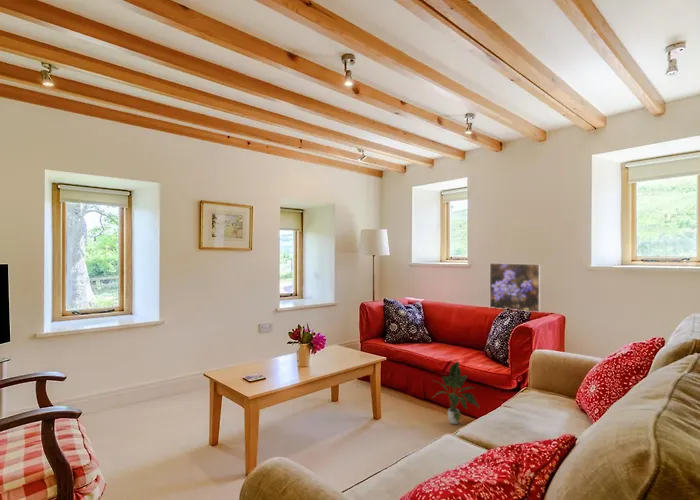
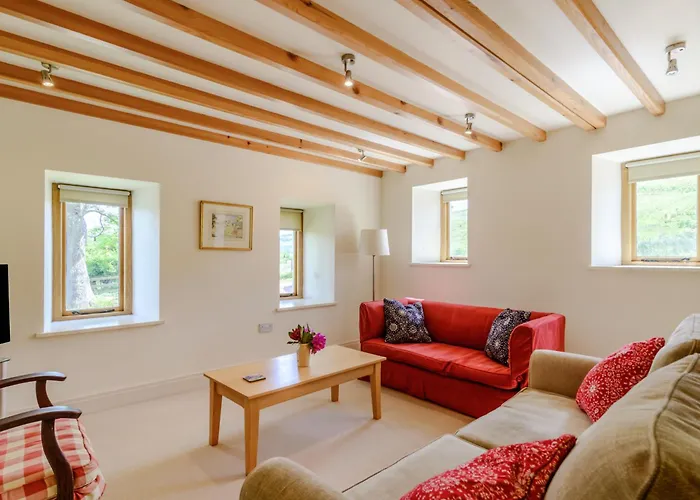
- potted plant (453, 393)
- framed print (514, 288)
